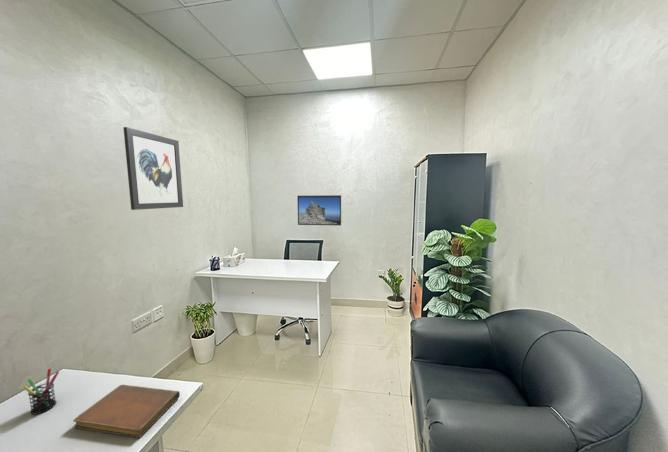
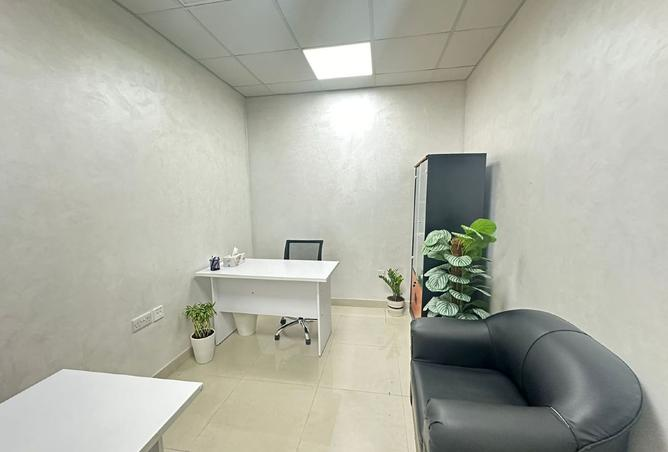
- wall art (157, 172)
- notebook (129, 407)
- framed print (319, 210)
- pen holder (40, 390)
